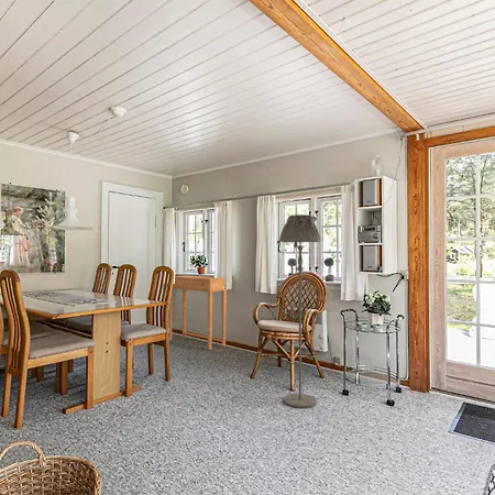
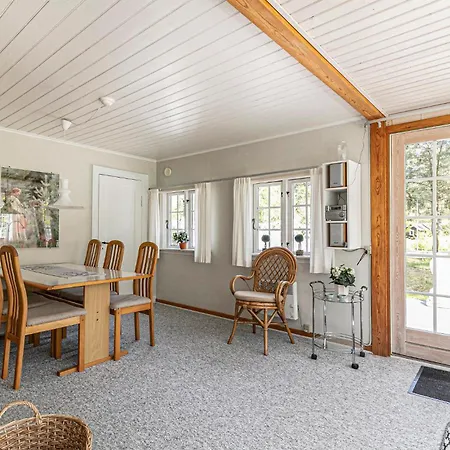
- side table (185, 309)
- floor lamp (299, 307)
